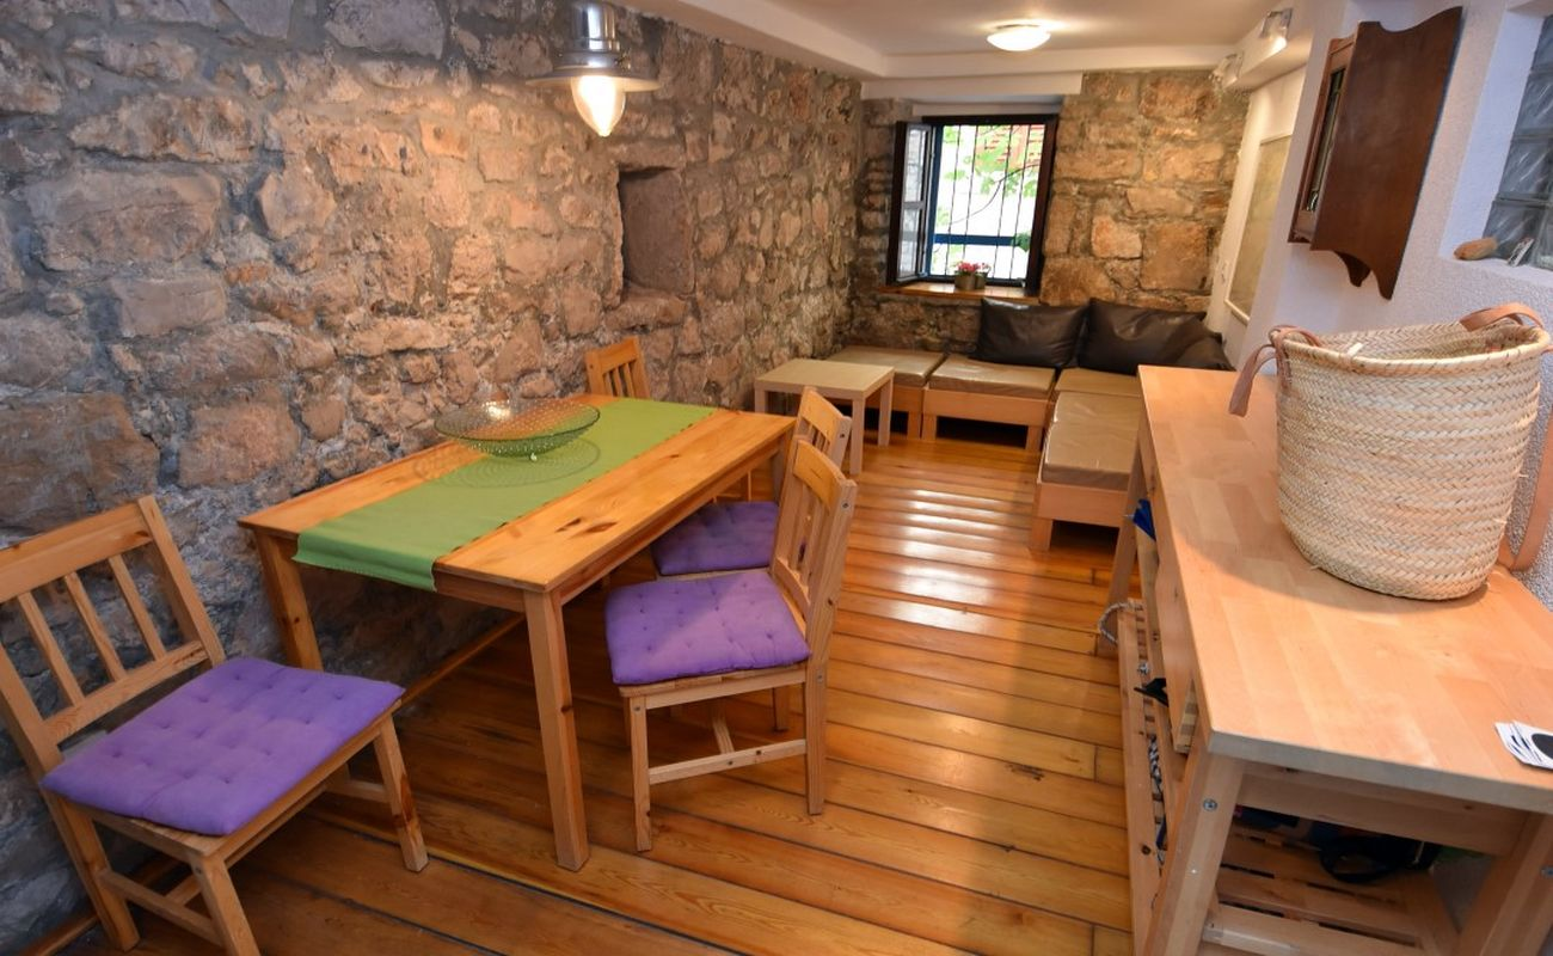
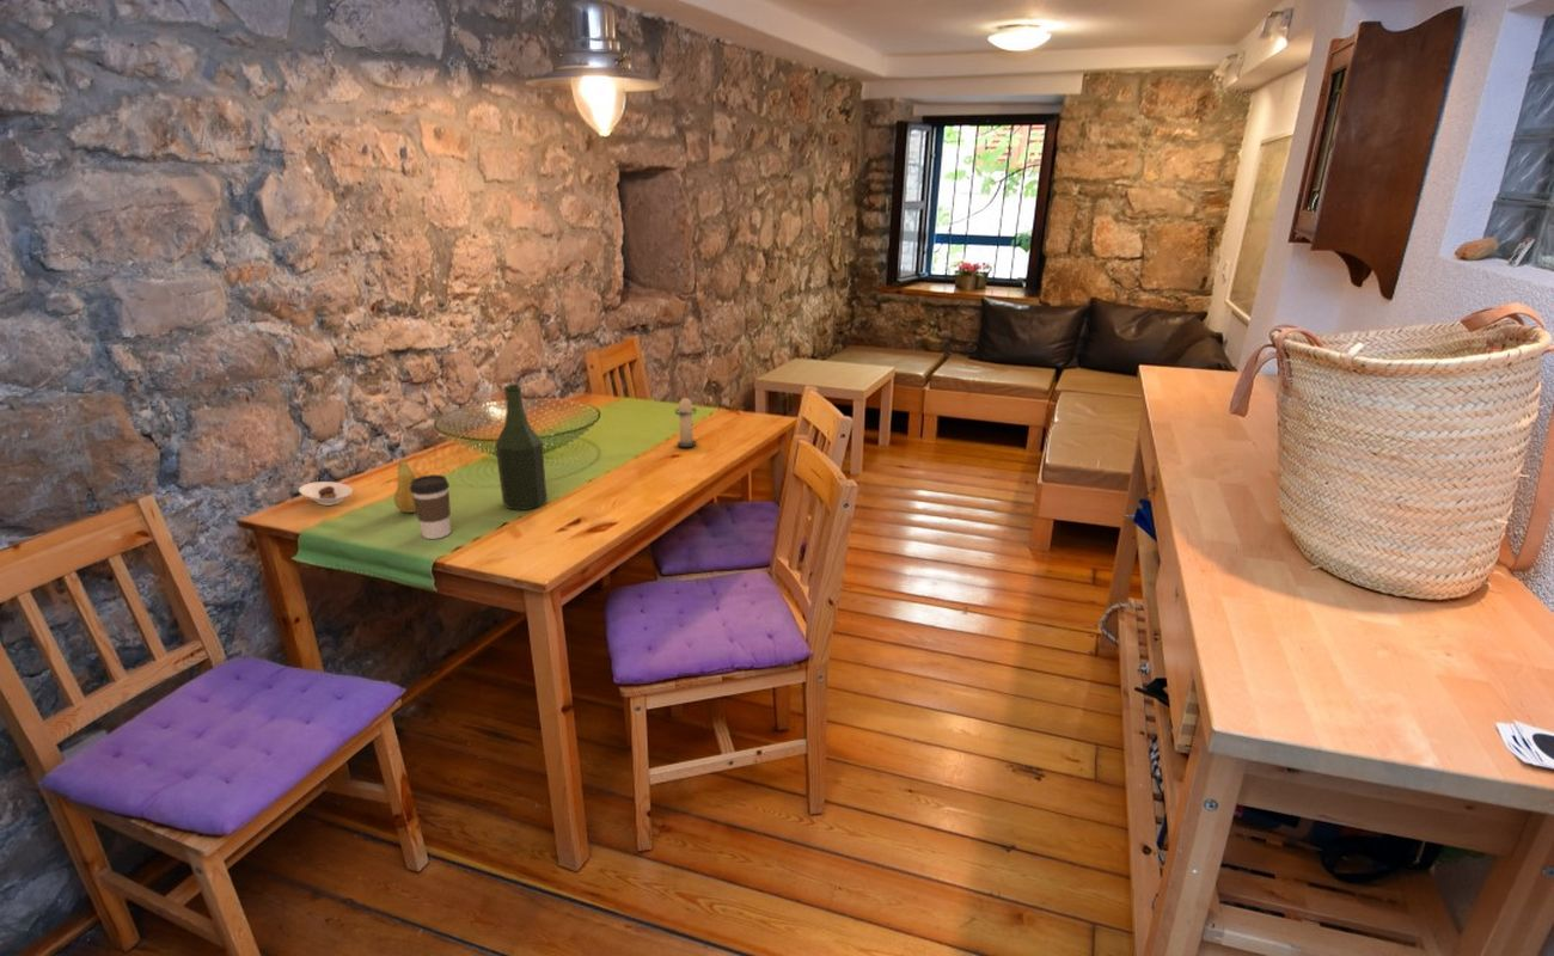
+ fruit (408, 486)
+ candle (685, 419)
+ saucer (326, 494)
+ coffee cup (433, 507)
+ bottle (519, 446)
